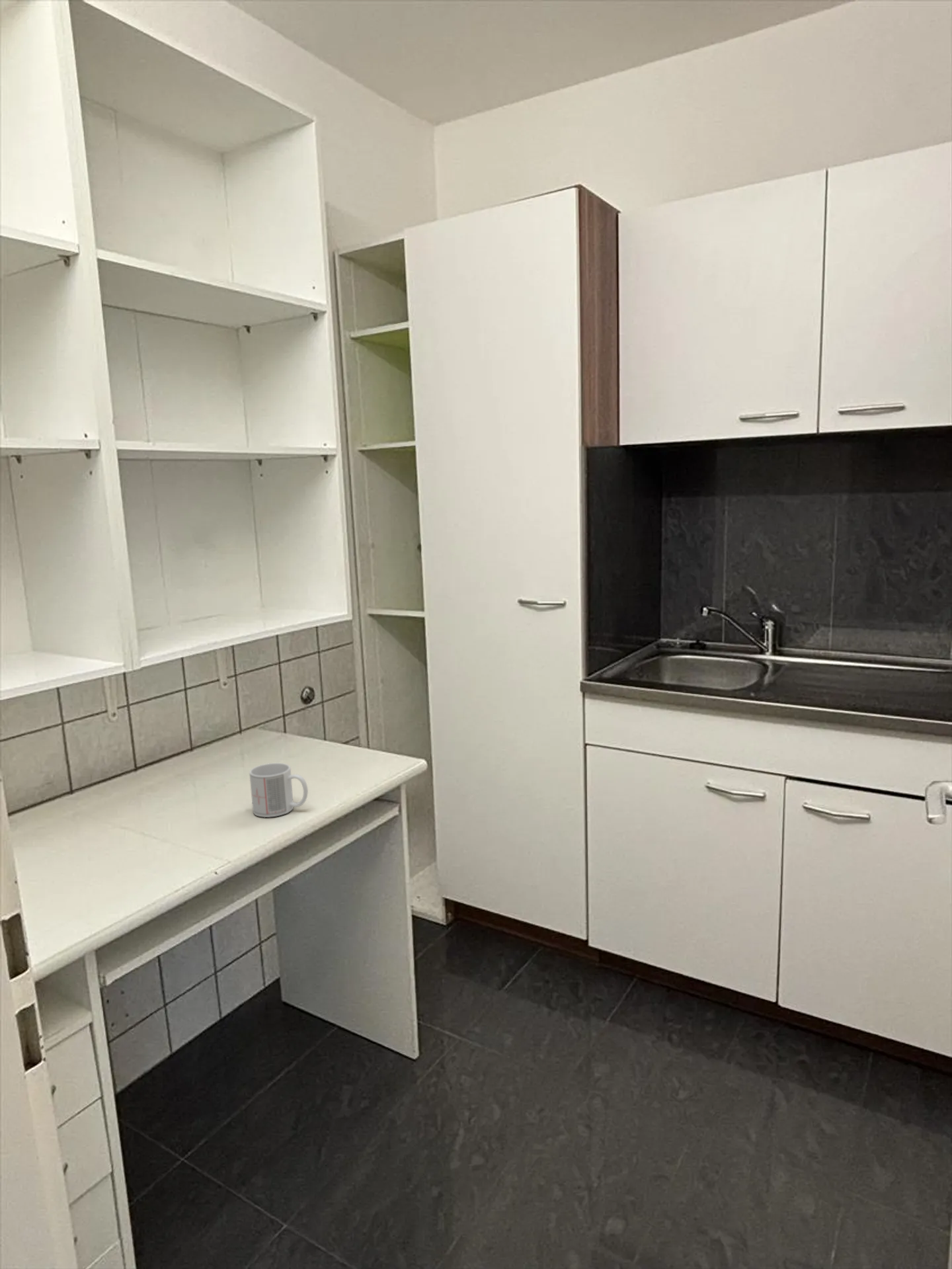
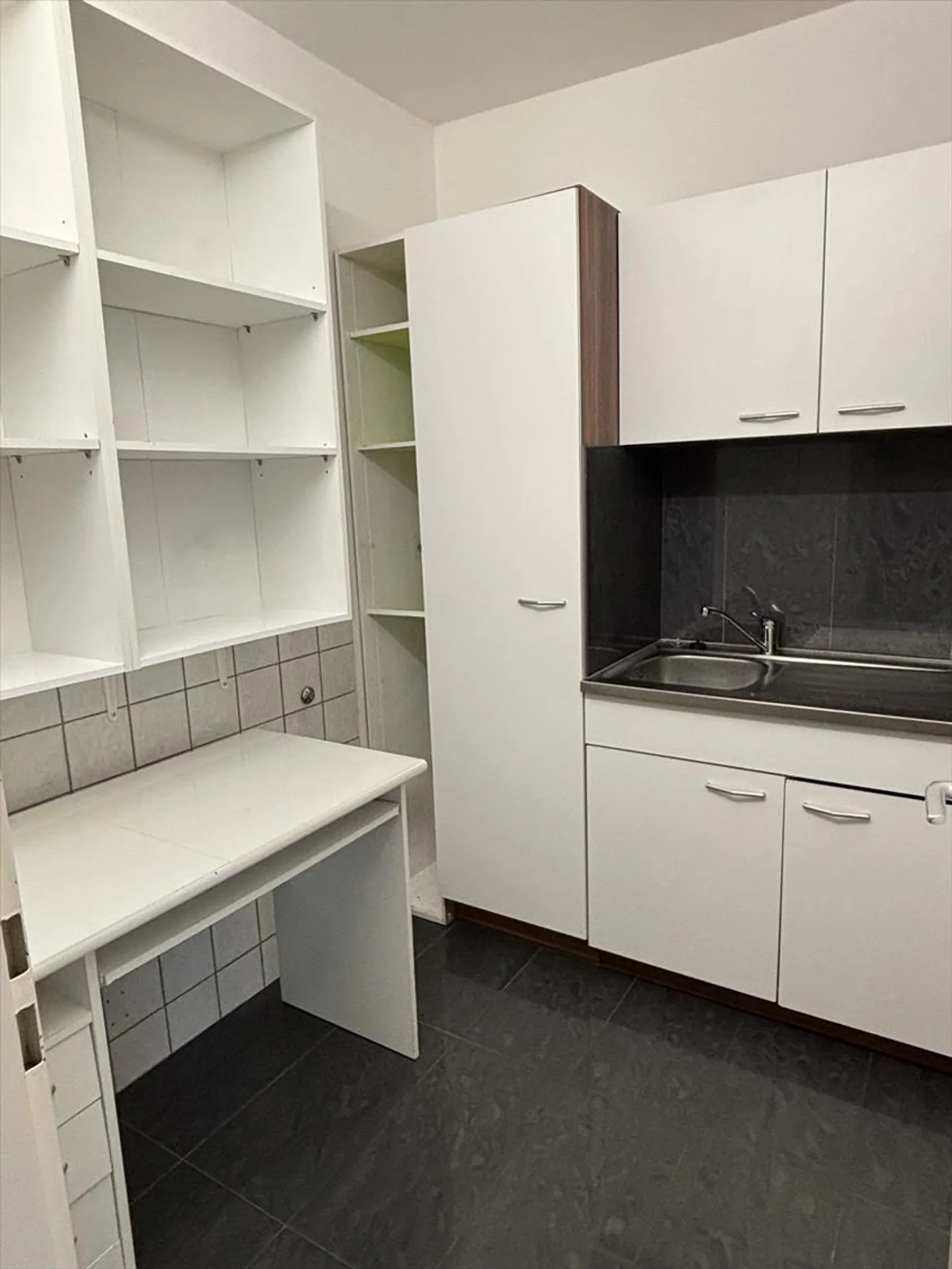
- mug (280, 790)
